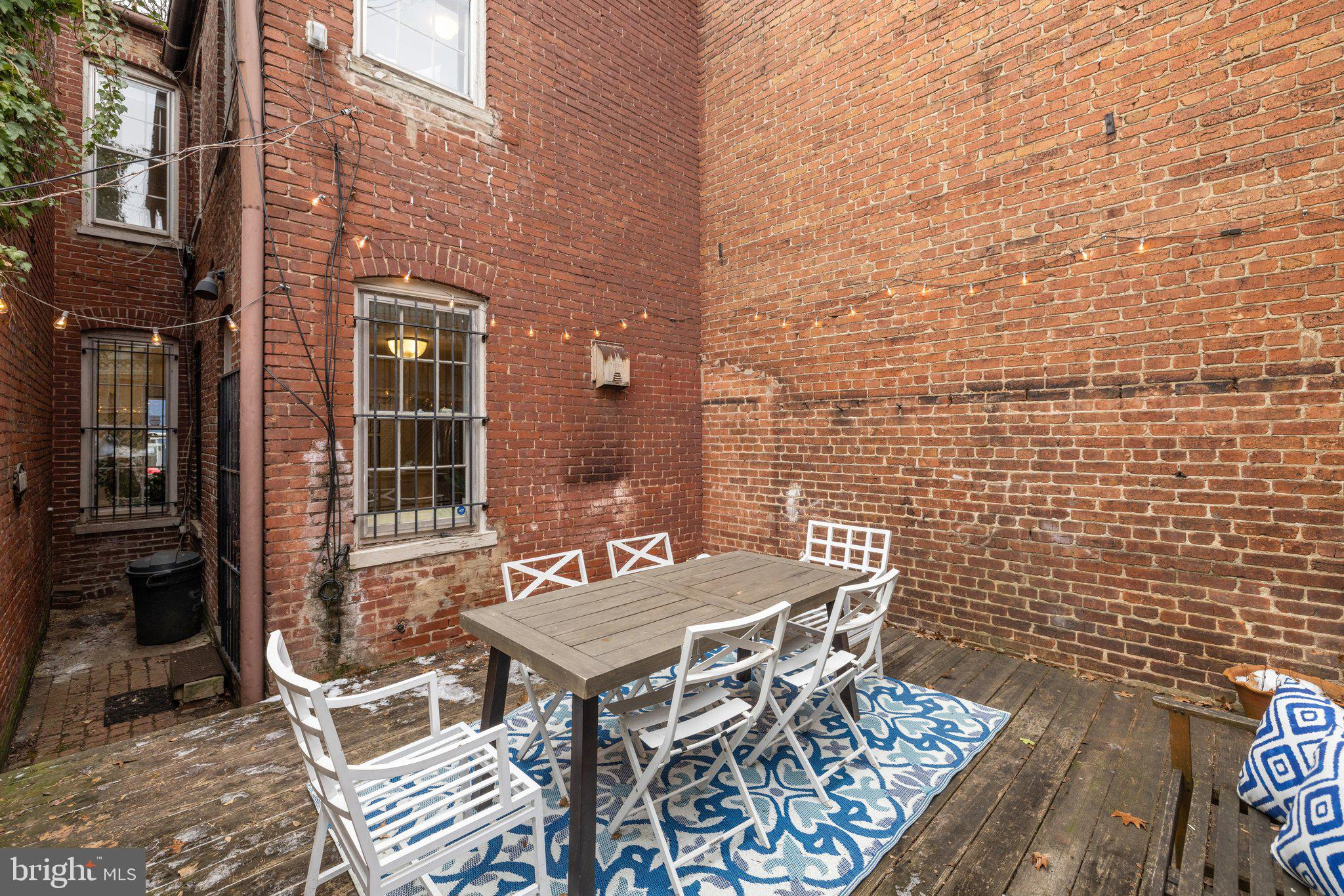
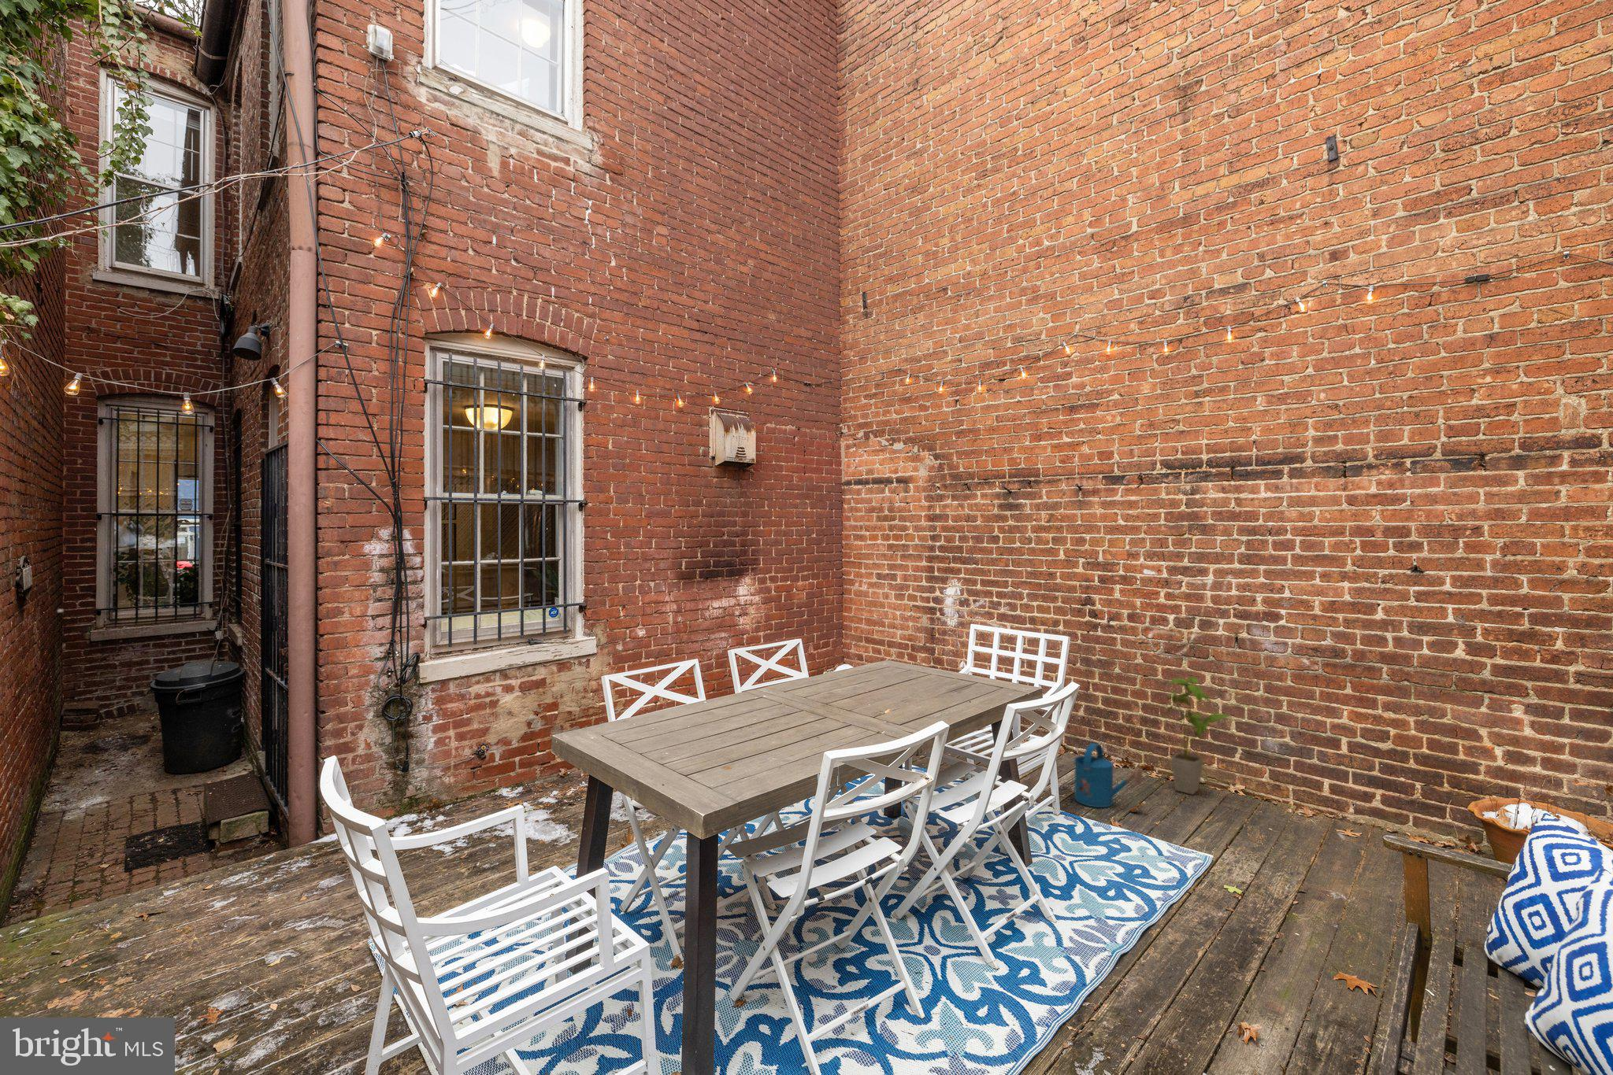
+ house plant (1194, 735)
+ watering can (1107, 775)
